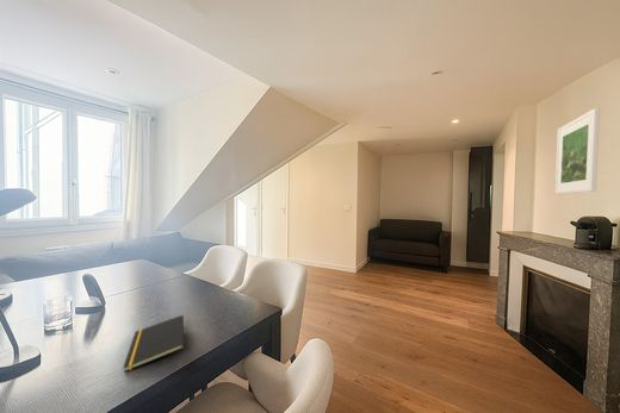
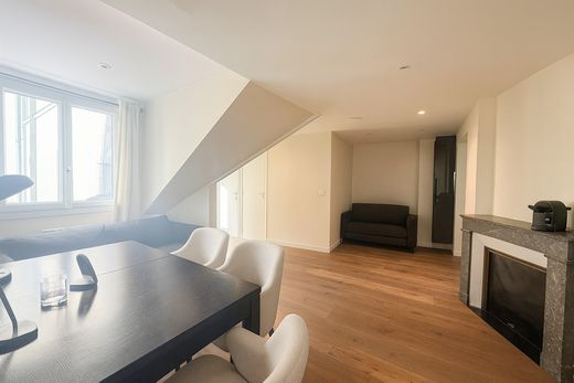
- notepad (157, 338)
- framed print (574, 156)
